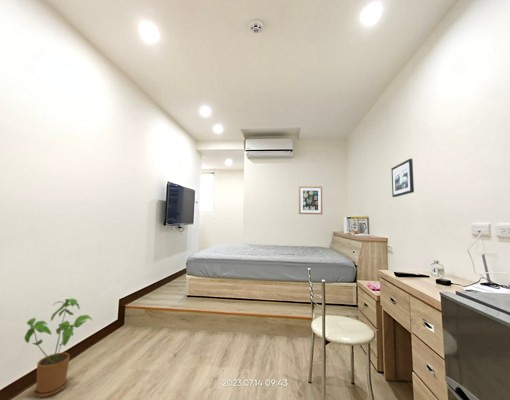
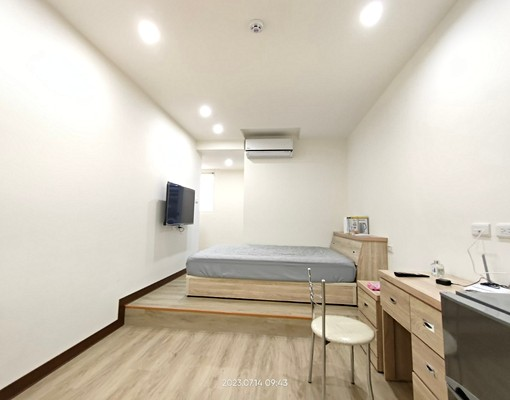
- wall art (310, 200)
- house plant (60, 344)
- picture frame (401, 179)
